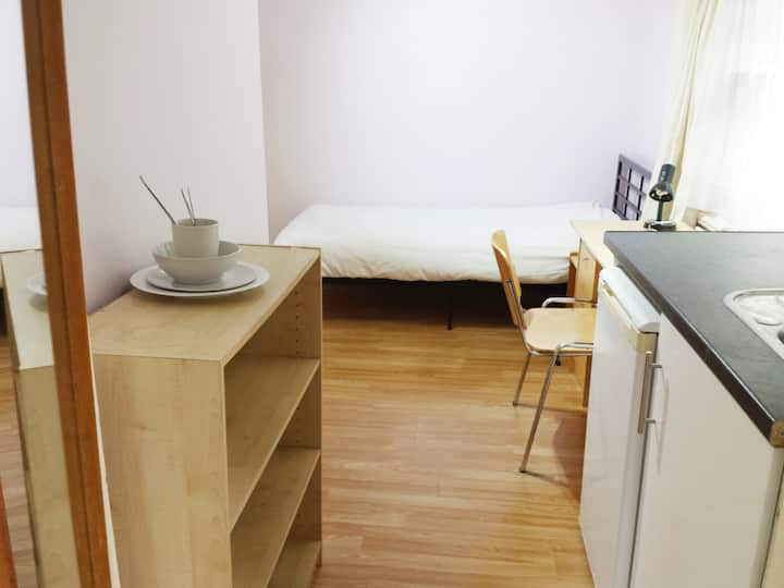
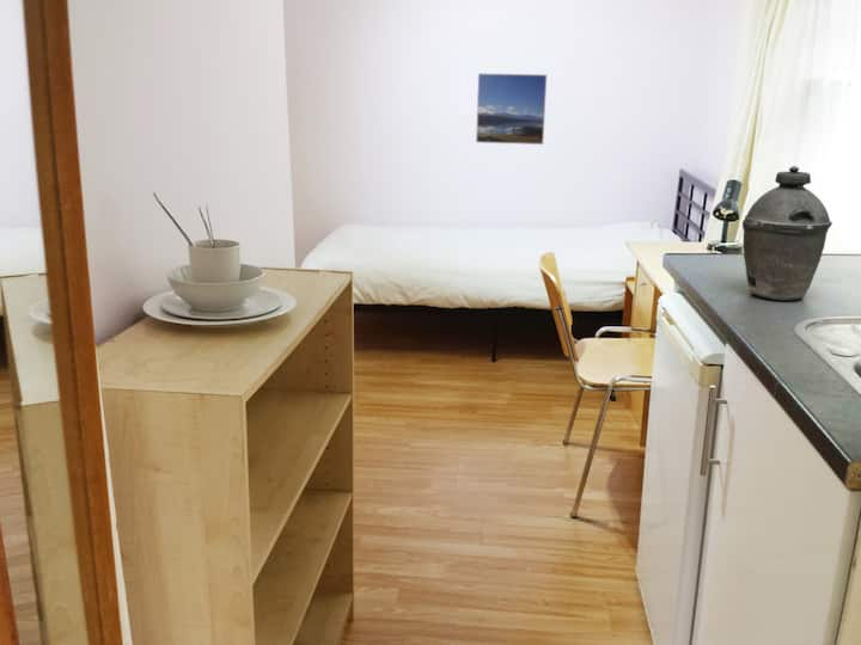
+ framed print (511, 109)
+ kettle (784, 232)
